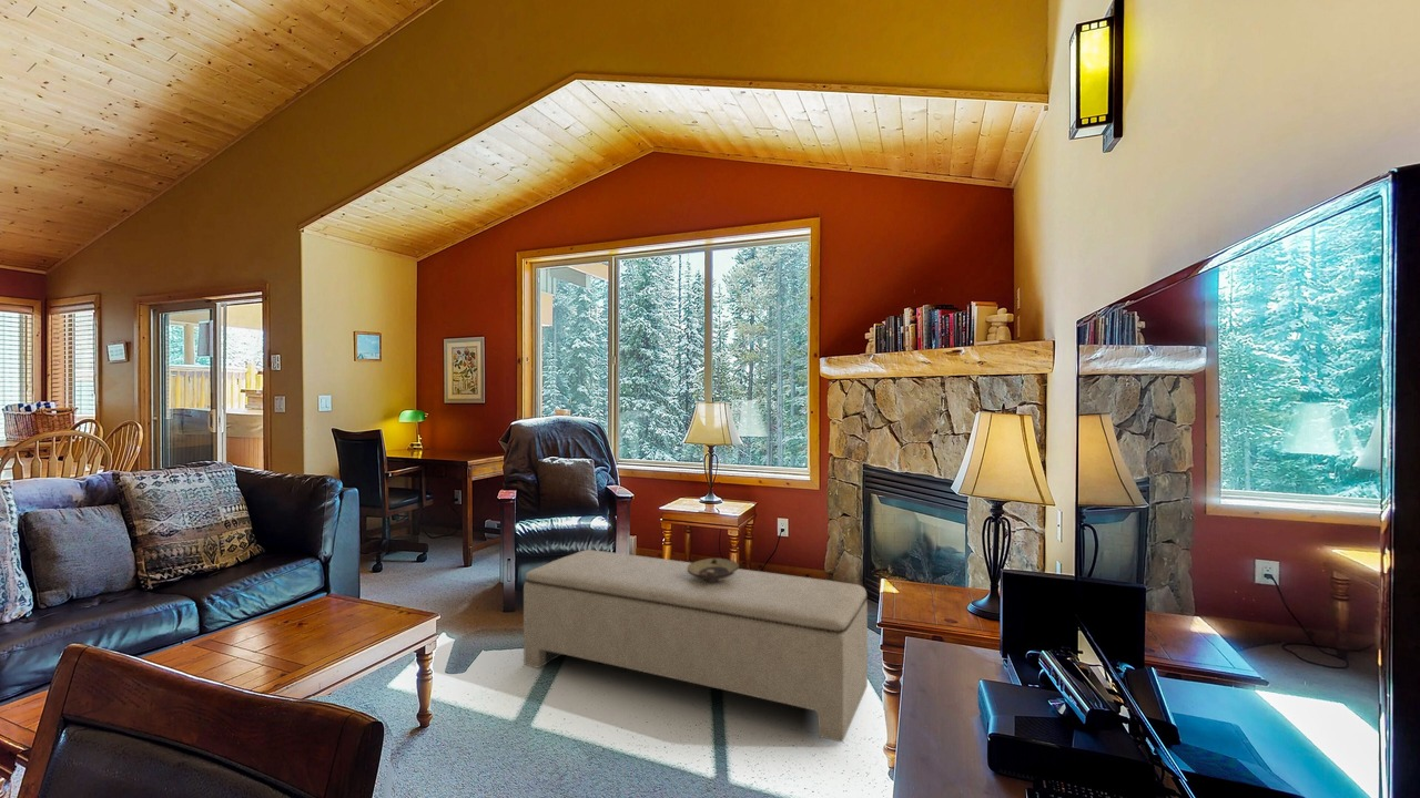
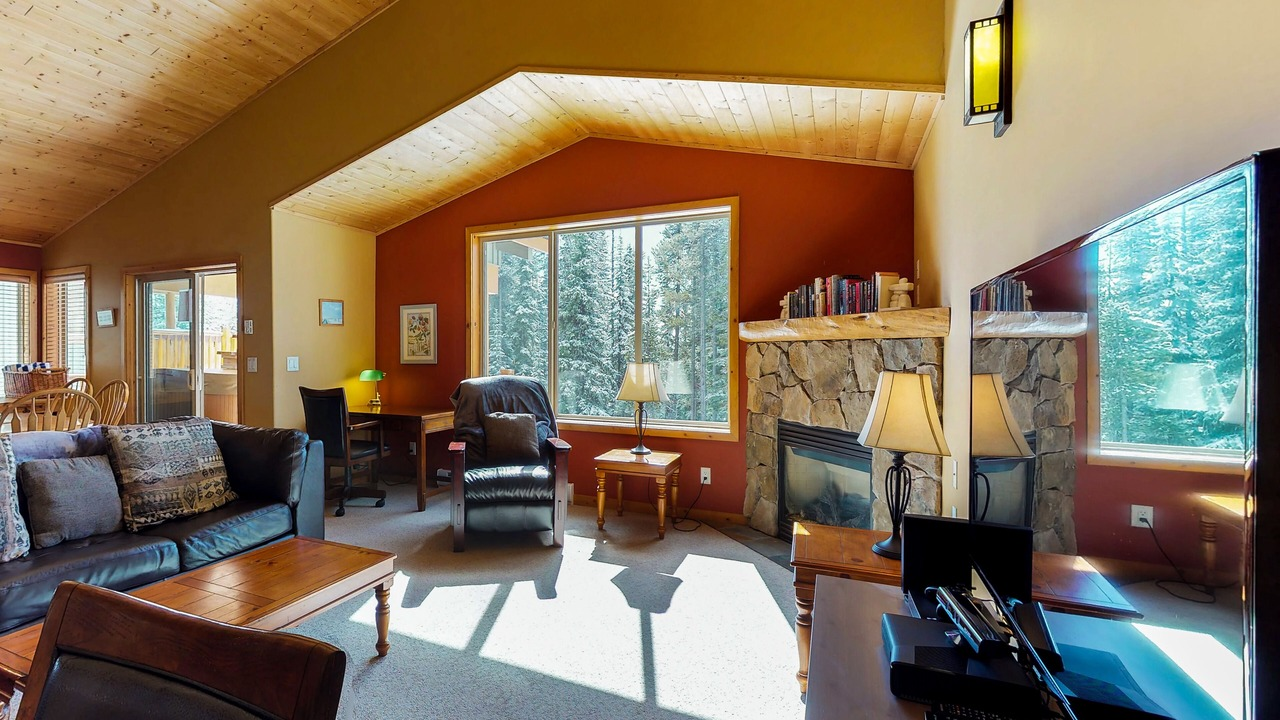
- bench (688, 625)
- oil lamp (710, 569)
